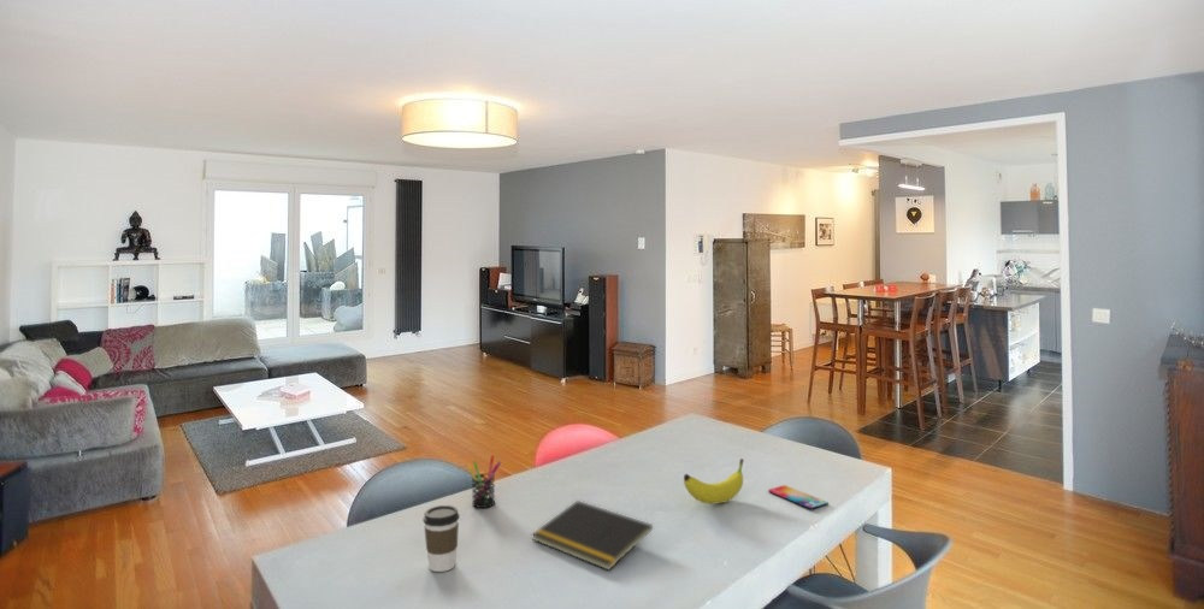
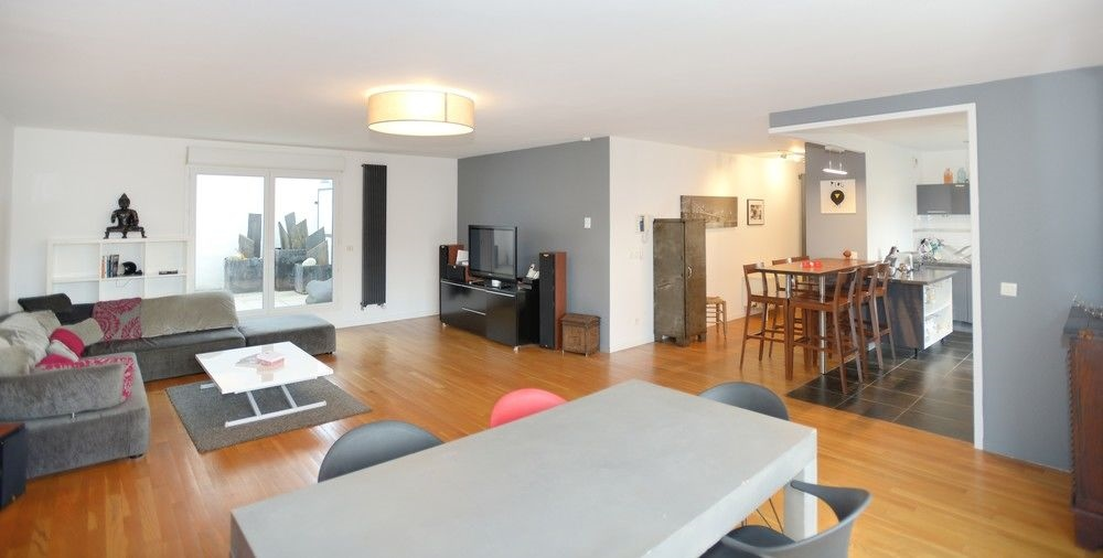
- pen holder (483, 480)
- notepad (591, 532)
- fruit (716, 484)
- coffee cup (441, 538)
- smartphone (797, 496)
